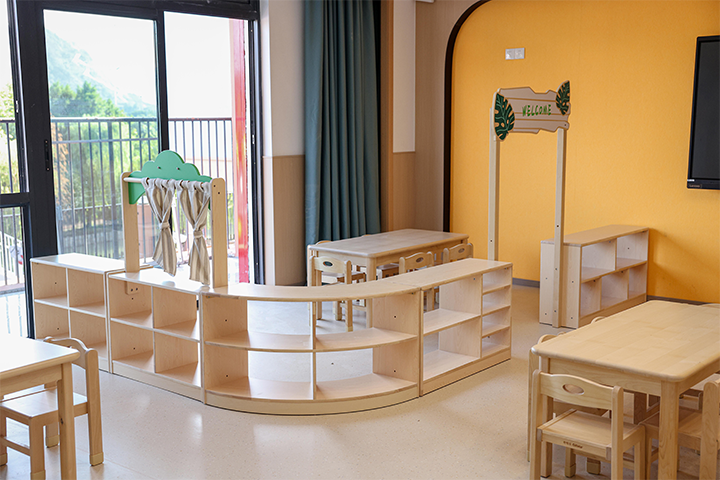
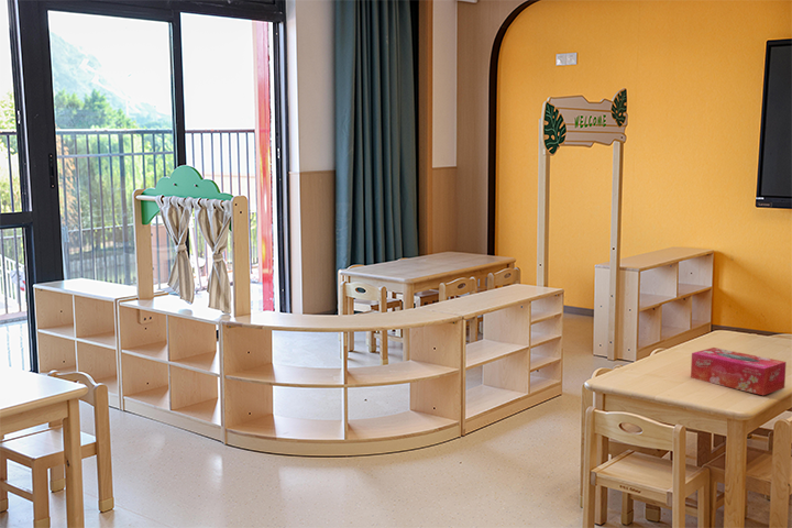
+ tissue box (737, 370)
